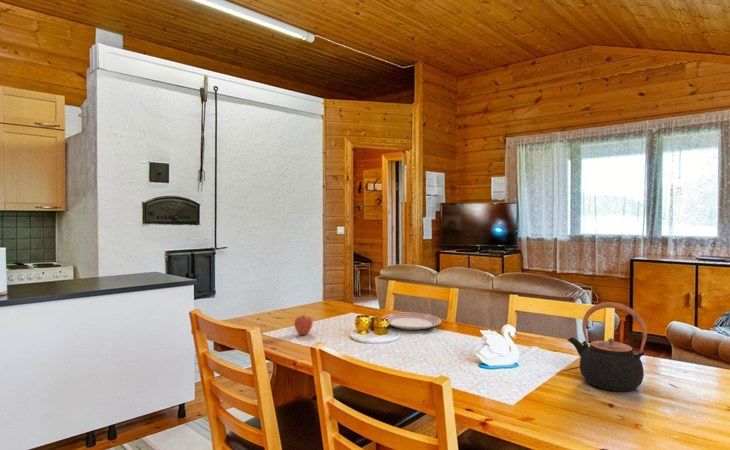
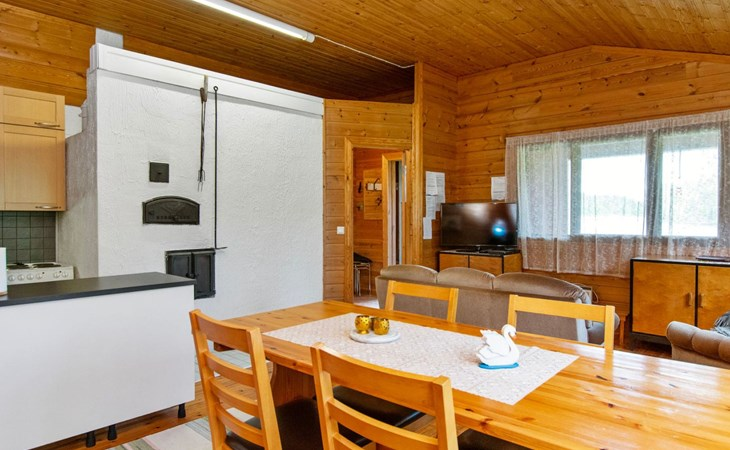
- fruit (303, 323)
- dinner plate (411, 321)
- teapot (605, 342)
